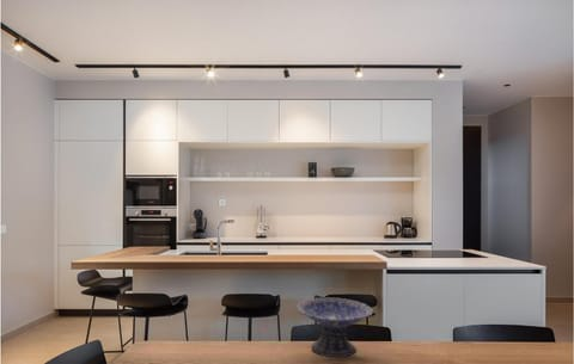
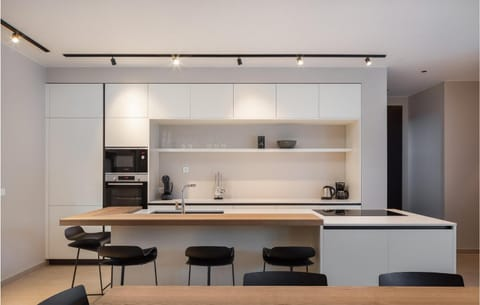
- decorative bowl (334, 327)
